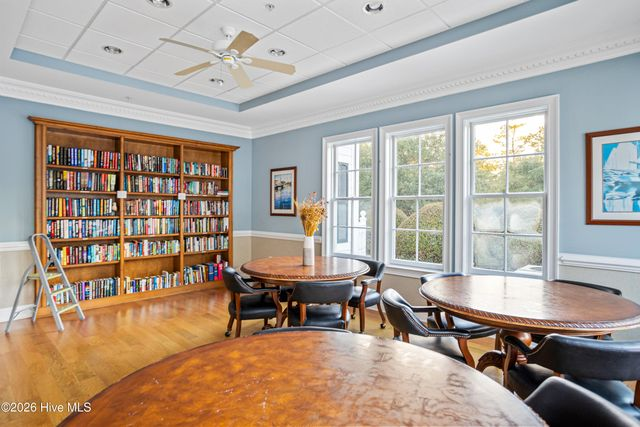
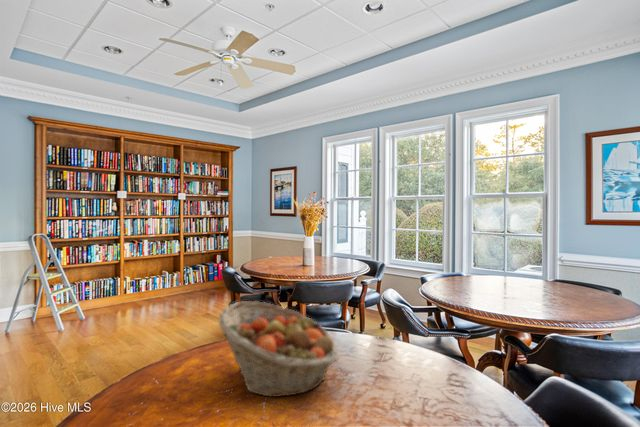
+ fruit basket (279, 340)
